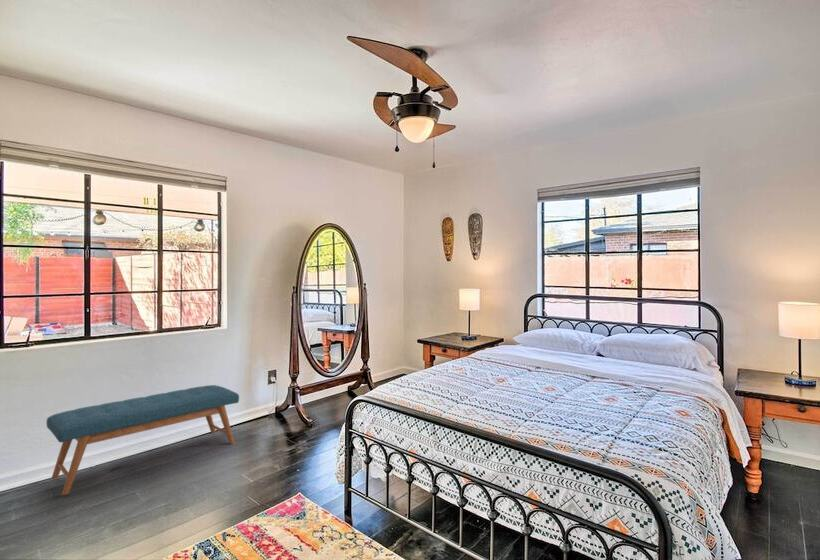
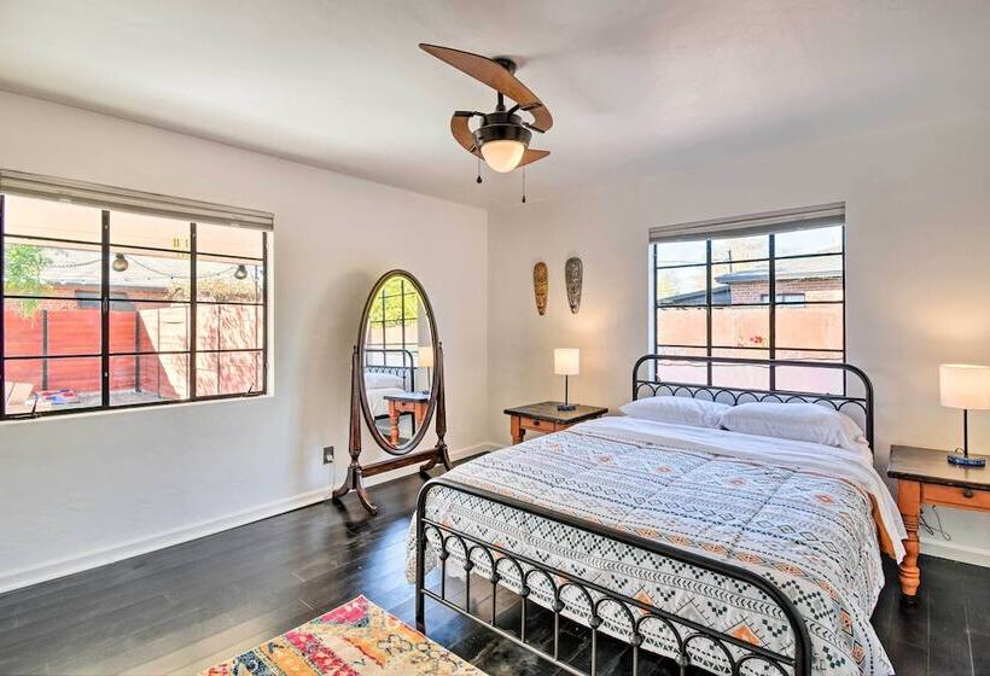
- bench (152, 428)
